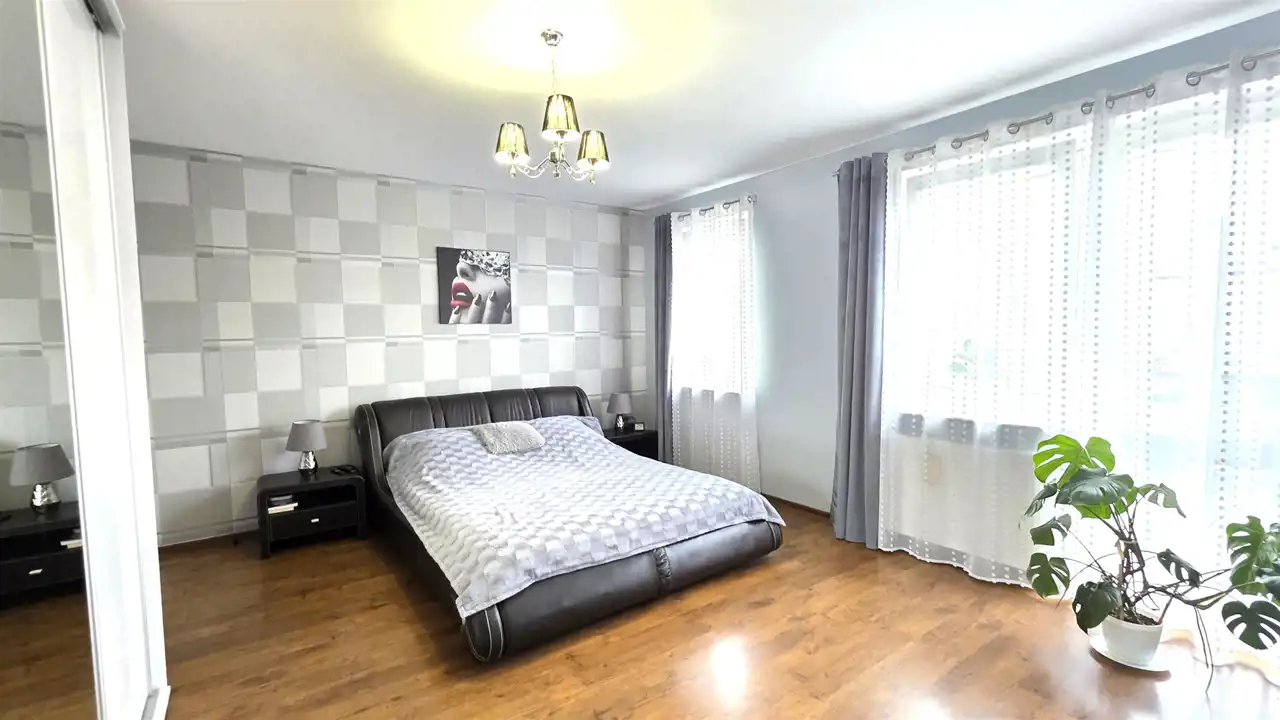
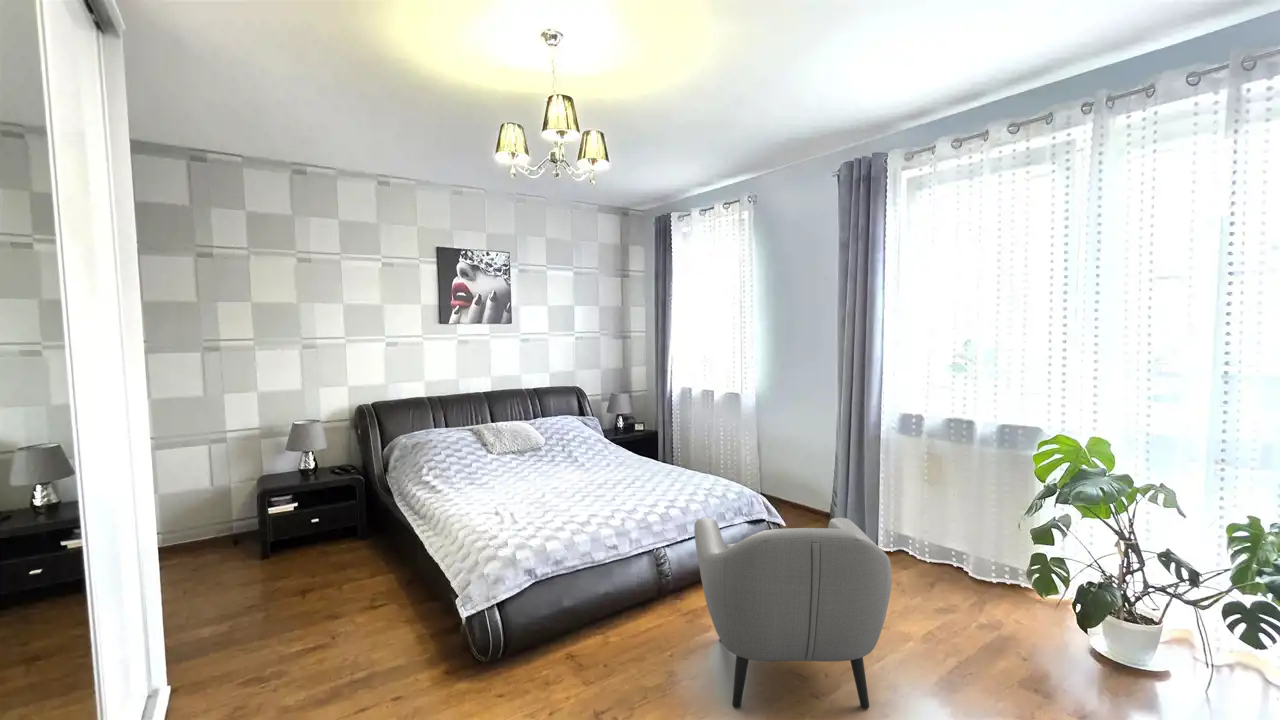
+ armchair (785, 583)
